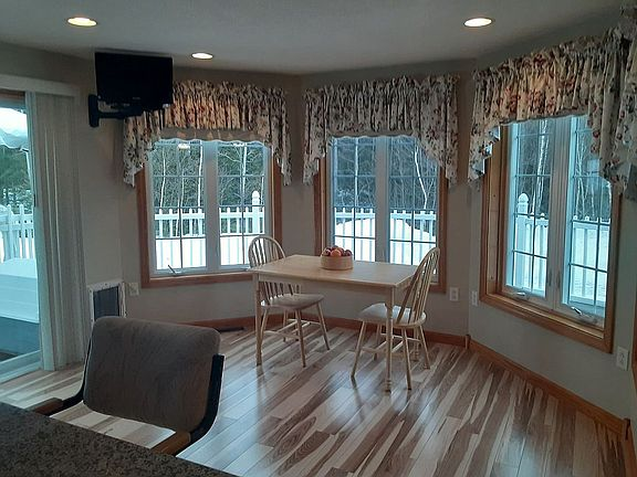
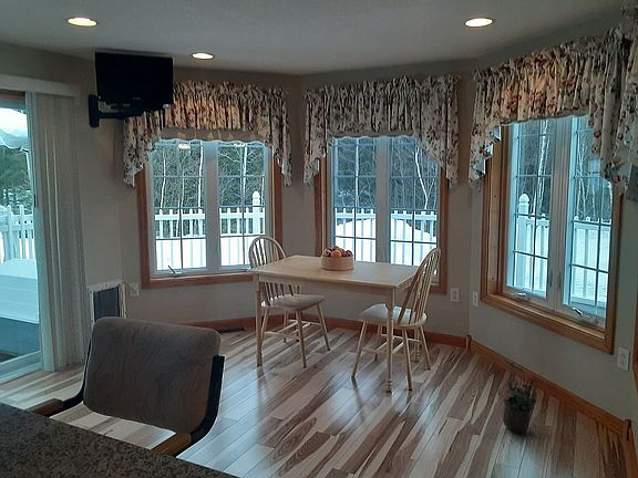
+ potted plant (518, 398)
